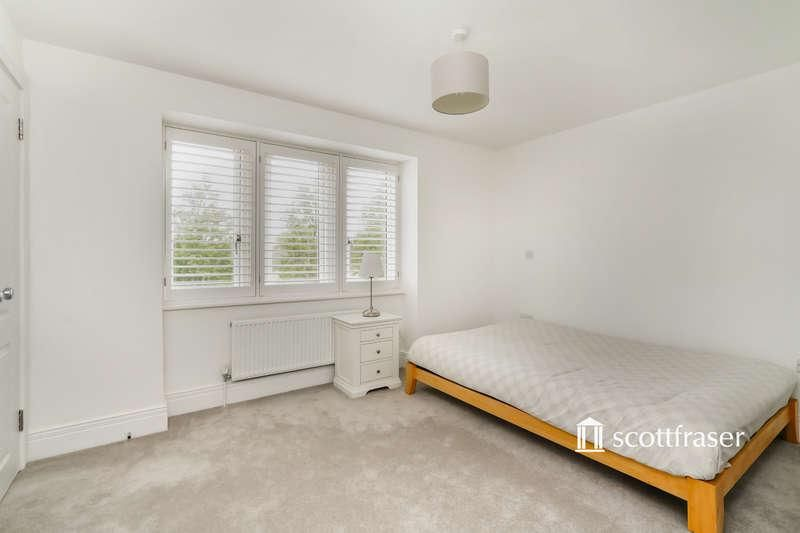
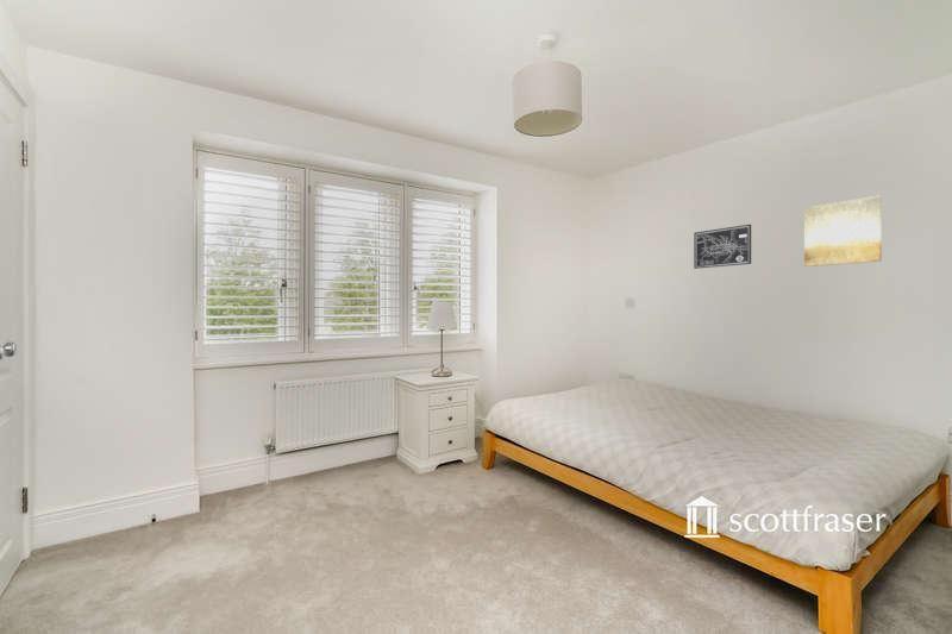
+ wall art (721, 247)
+ wall art (840, 233)
